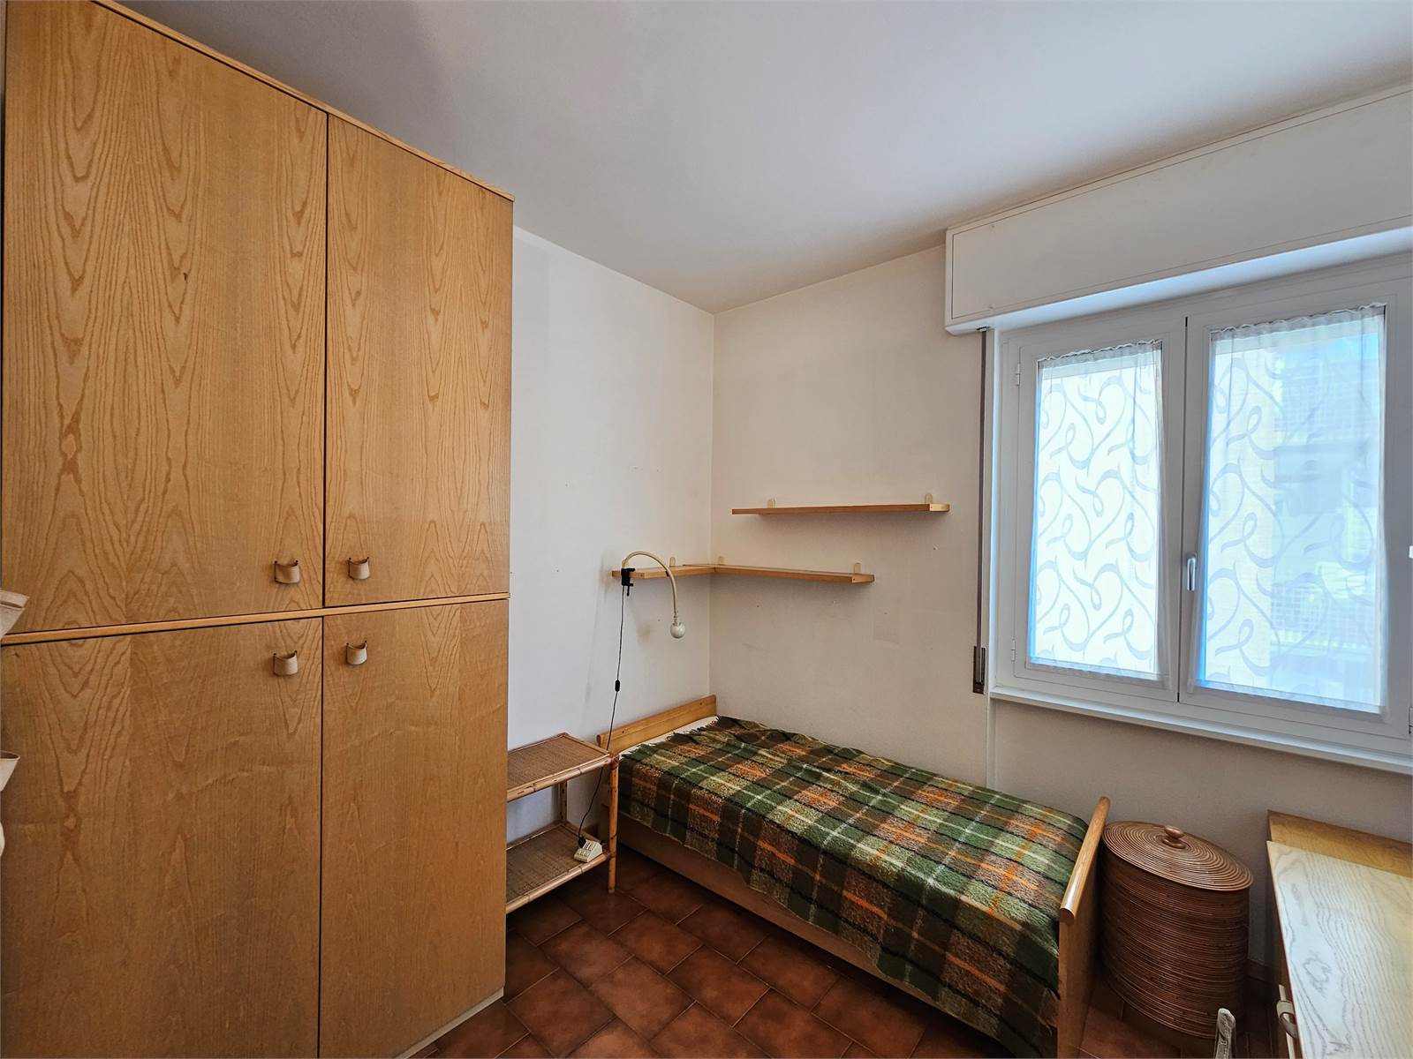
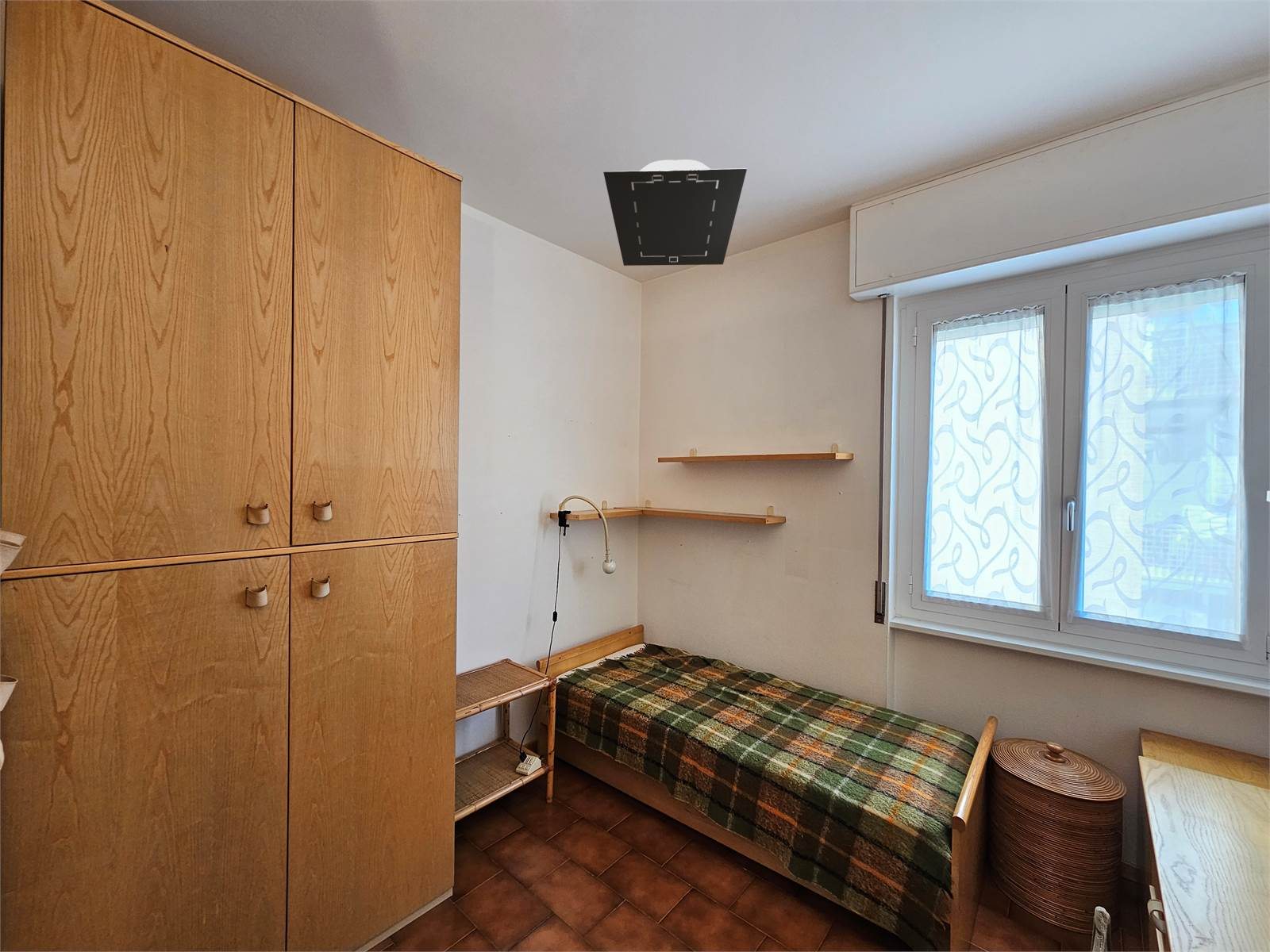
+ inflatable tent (674, 209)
